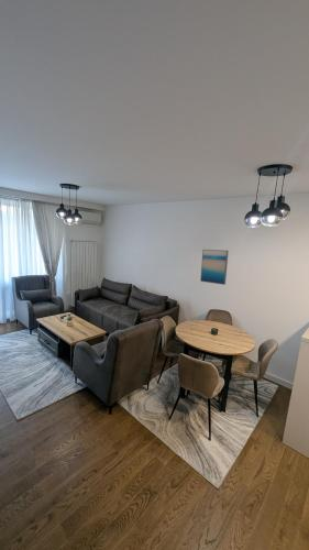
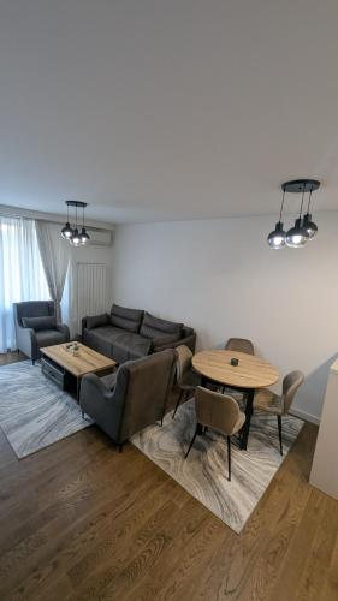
- wall art (213, 266)
